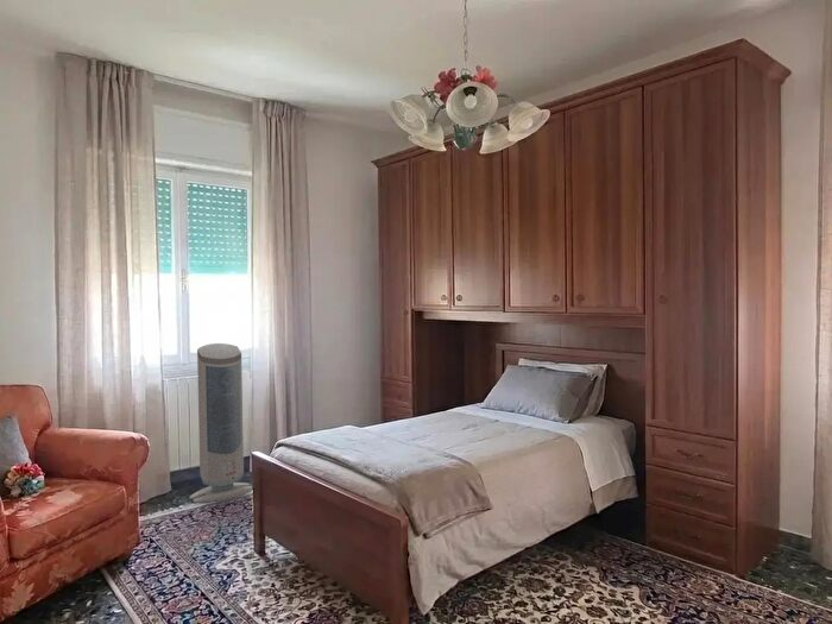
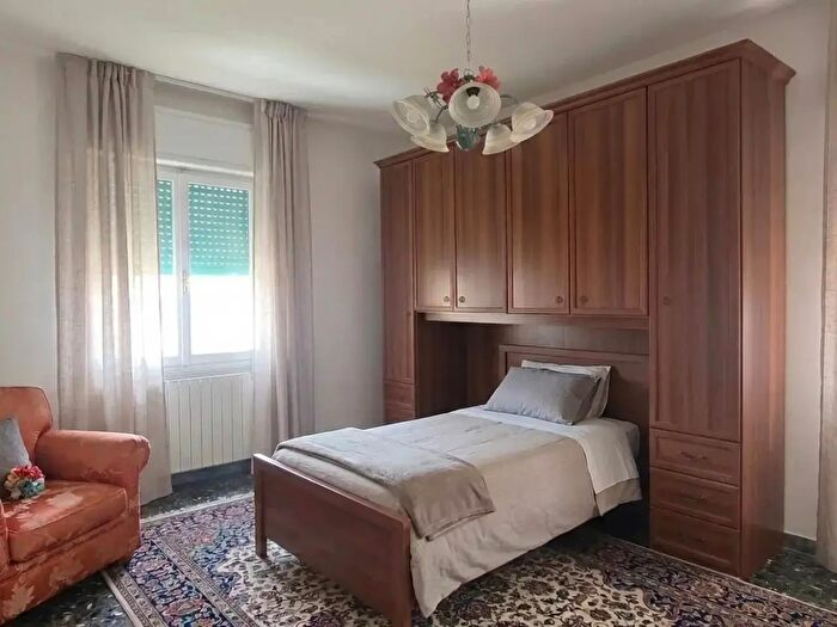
- air purifier (220, 418)
